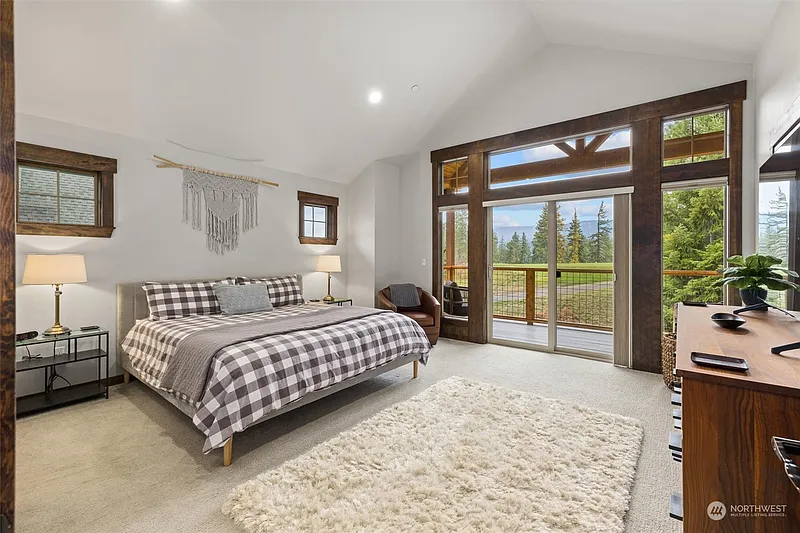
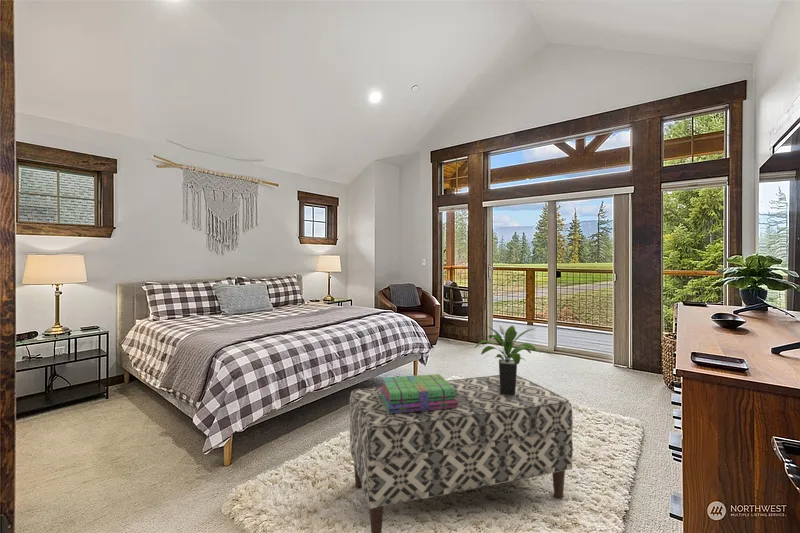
+ potted plant (507, 356)
+ bench (456, 442)
+ stack of books (416, 391)
